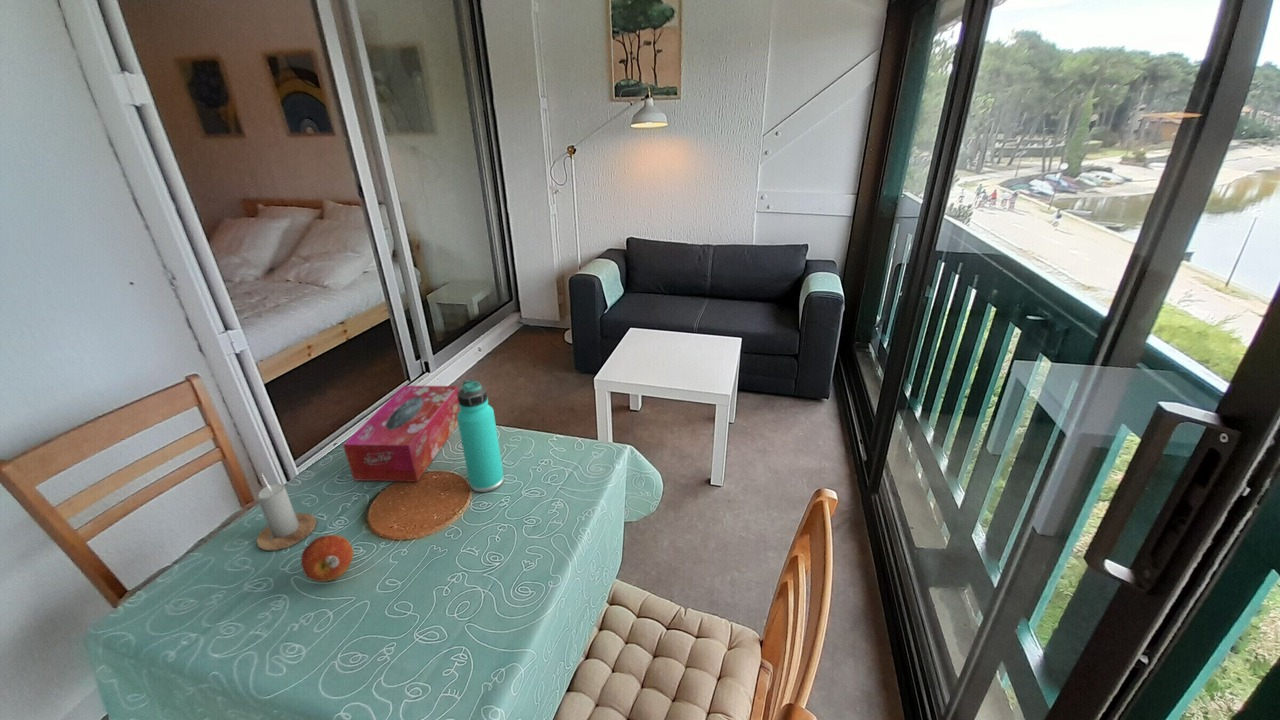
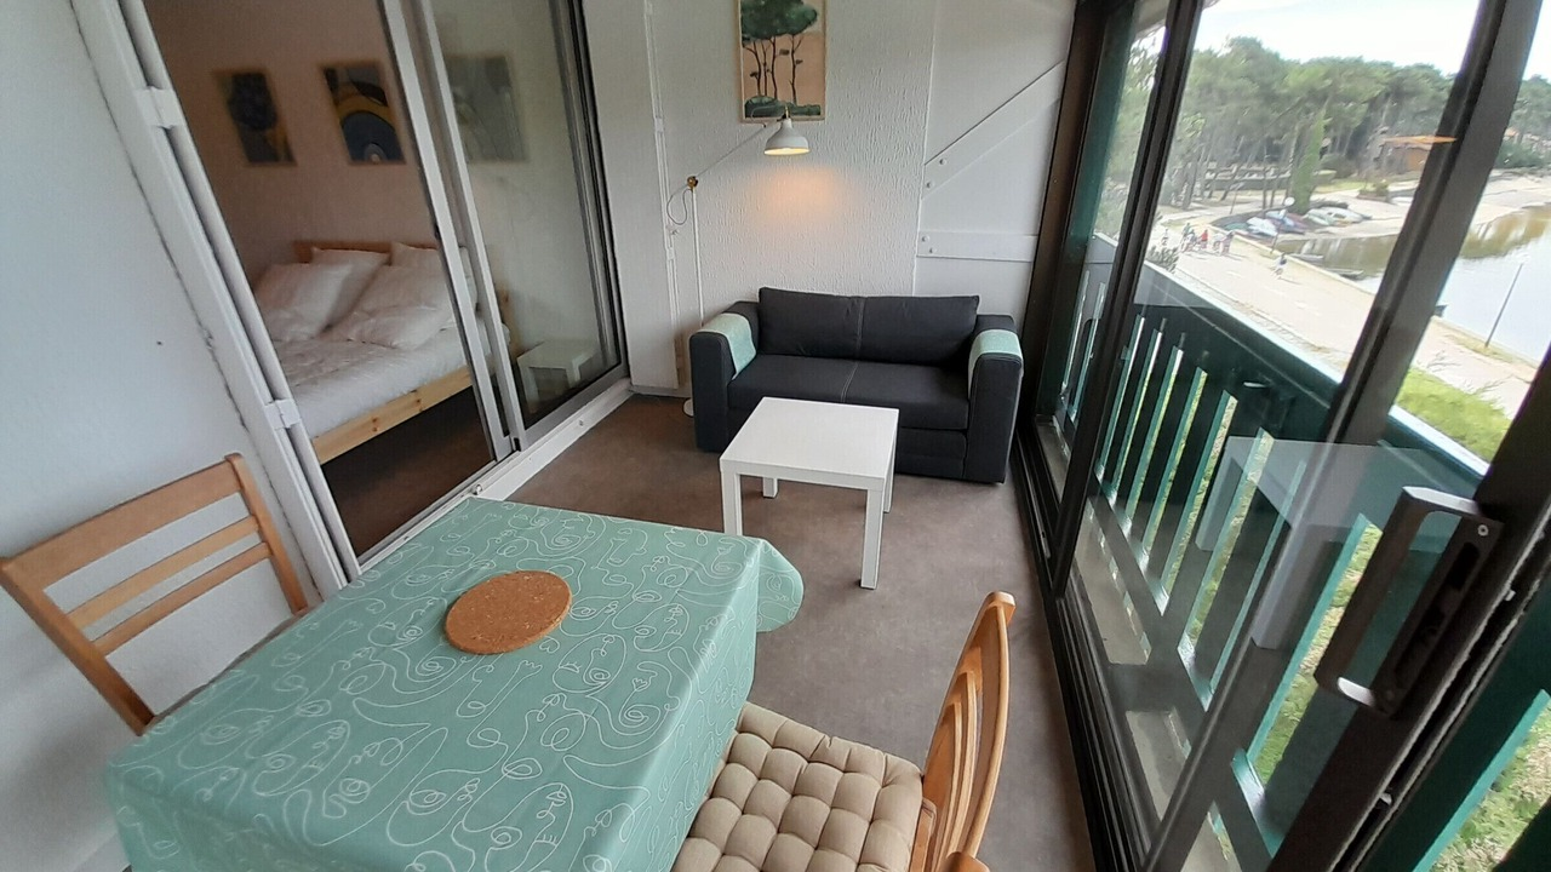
- candle (276, 502)
- thermos bottle (479, 434)
- tissue box (410, 429)
- fruit (328, 559)
